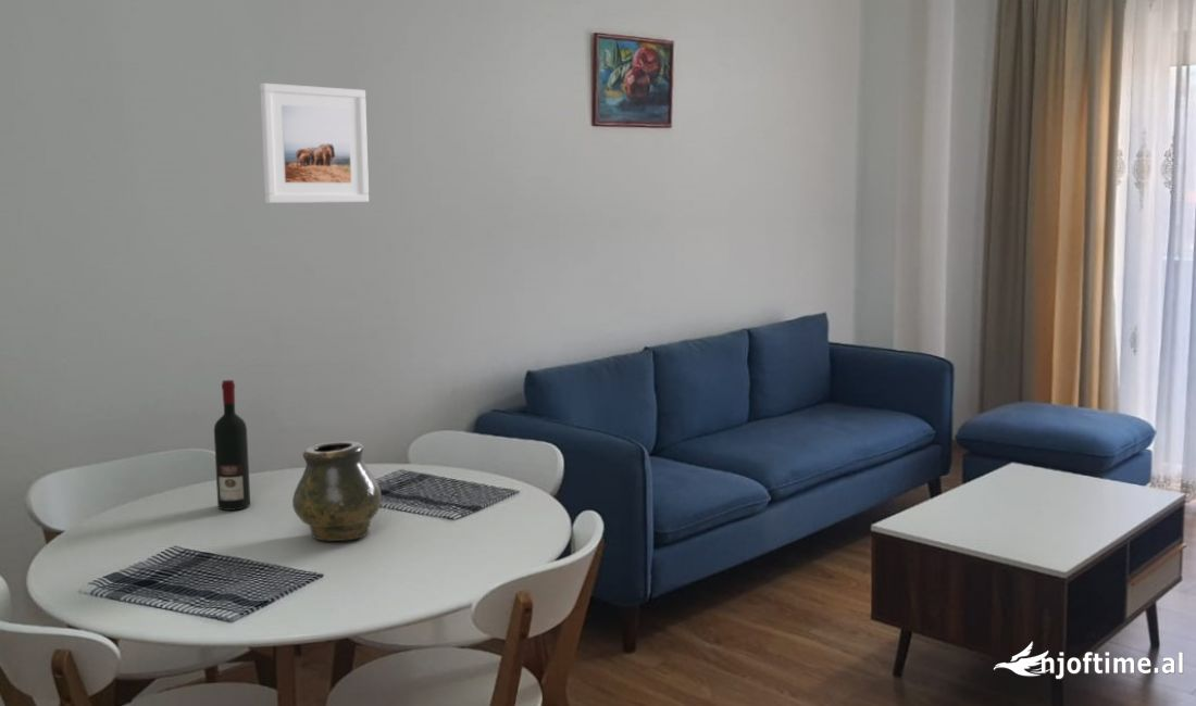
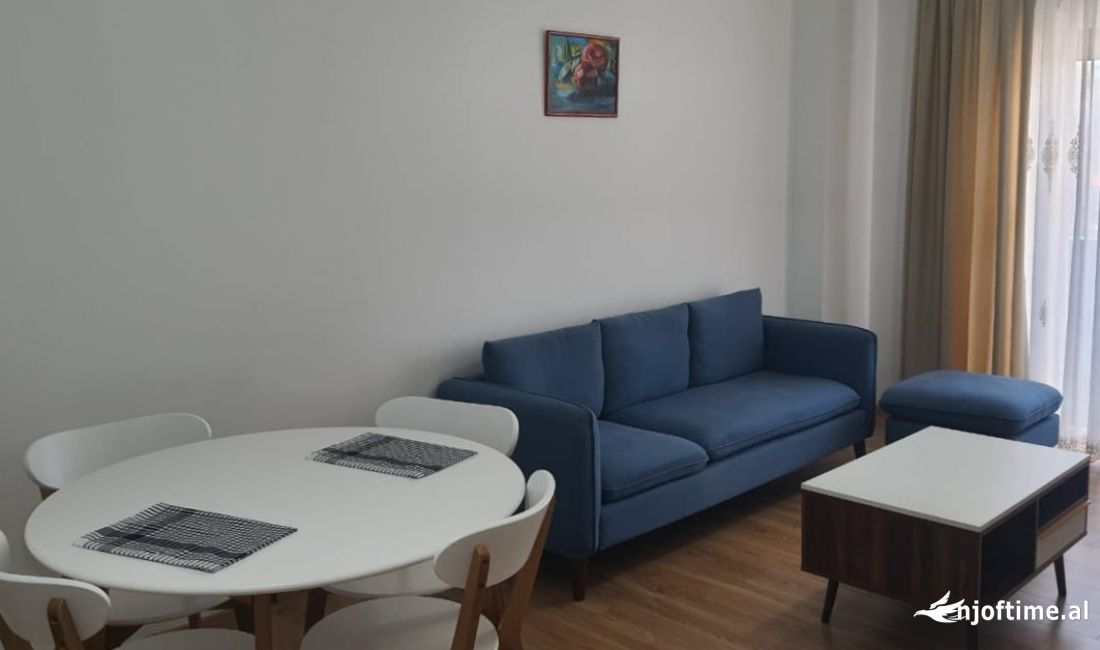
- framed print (316, 144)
- vase (336, 490)
- alcohol (231, 443)
